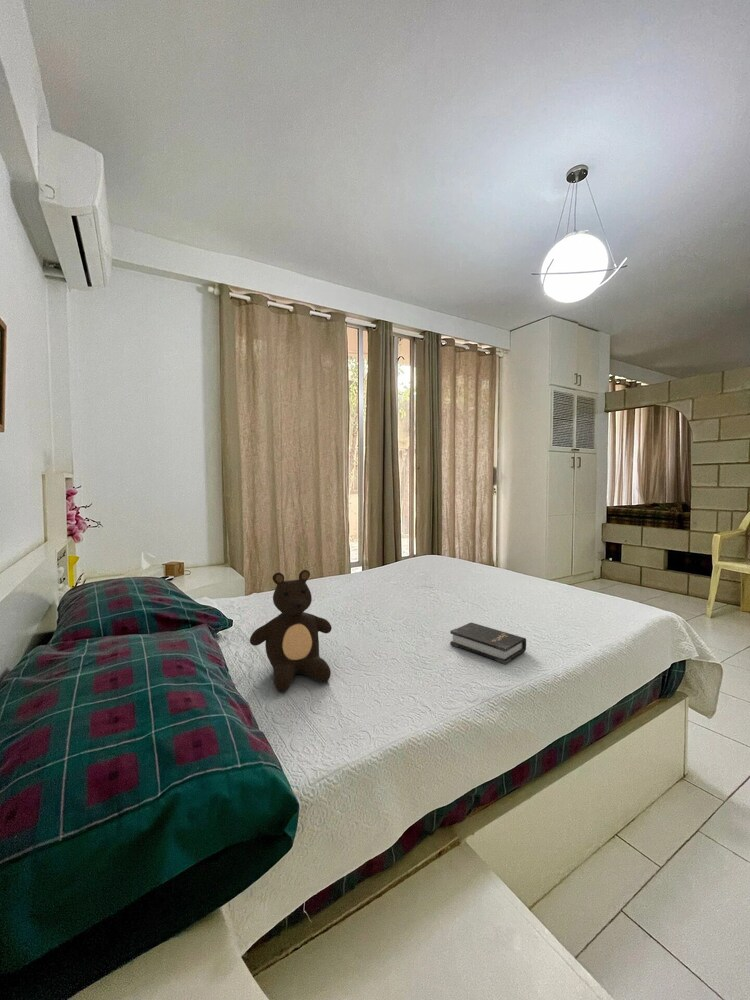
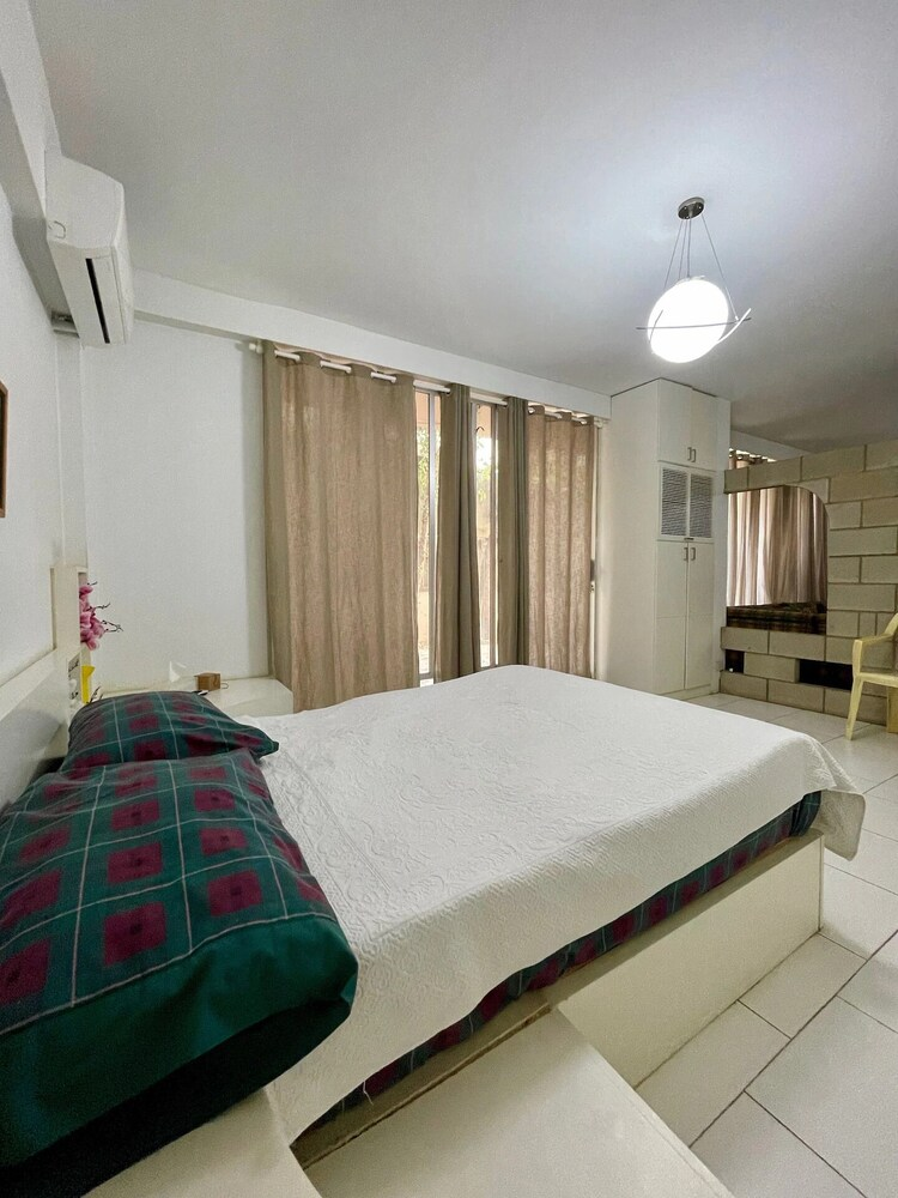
- teddy bear (295, 624)
- hardback book (487, 640)
